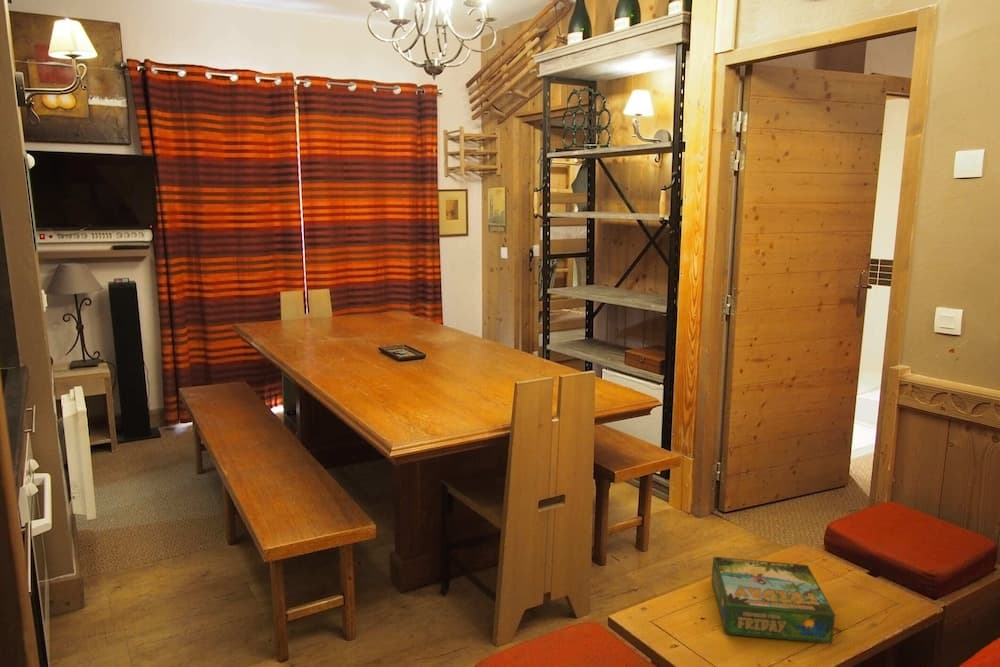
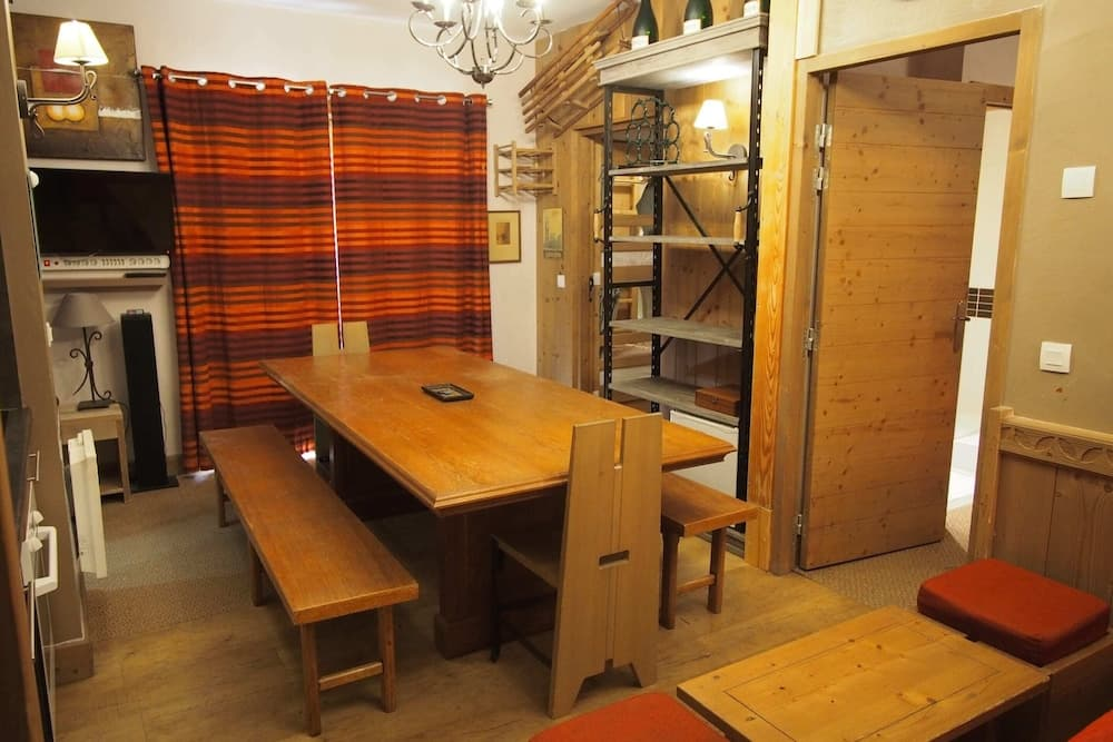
- board game (768, 597)
